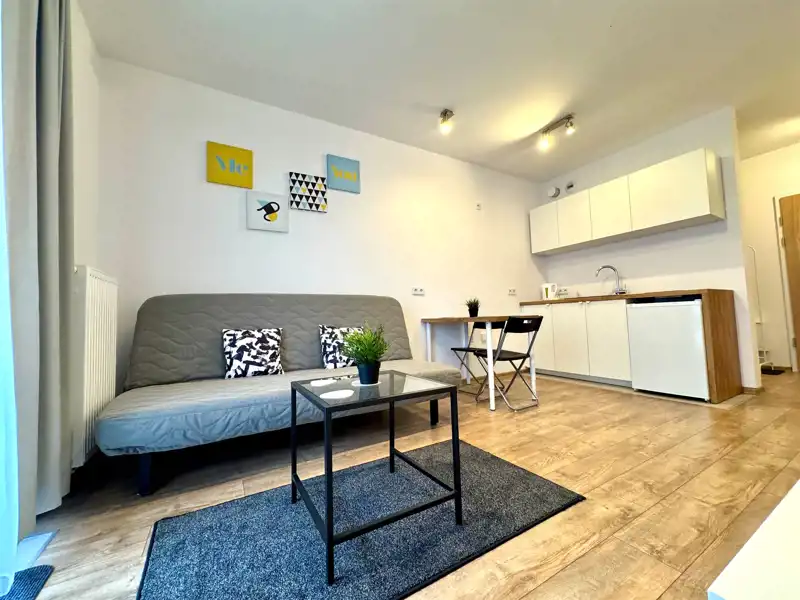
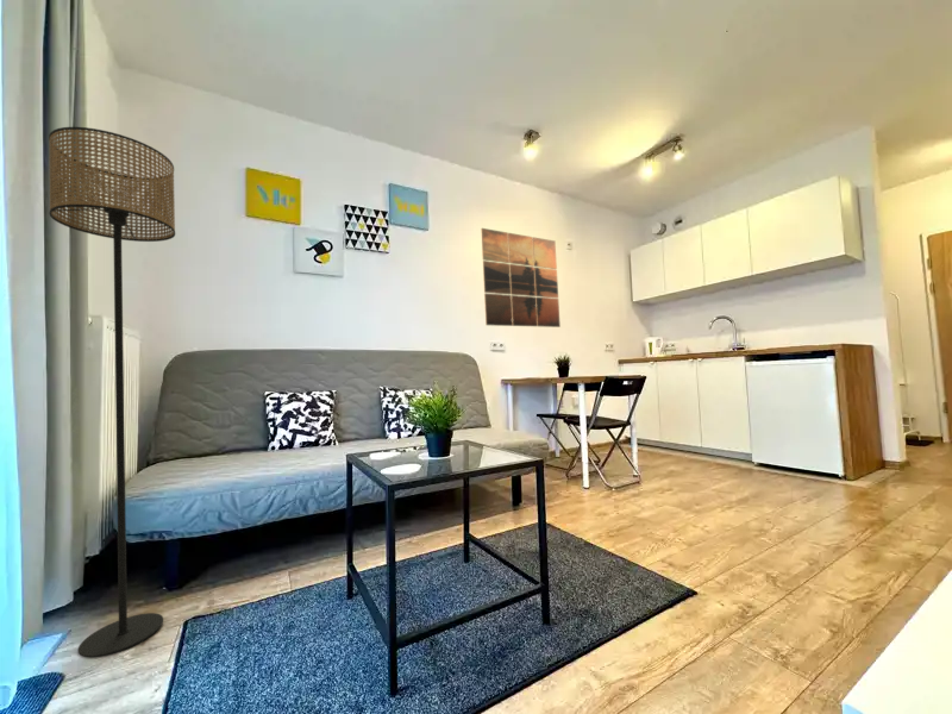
+ floor lamp (119, 389)
+ wall art (522, 280)
